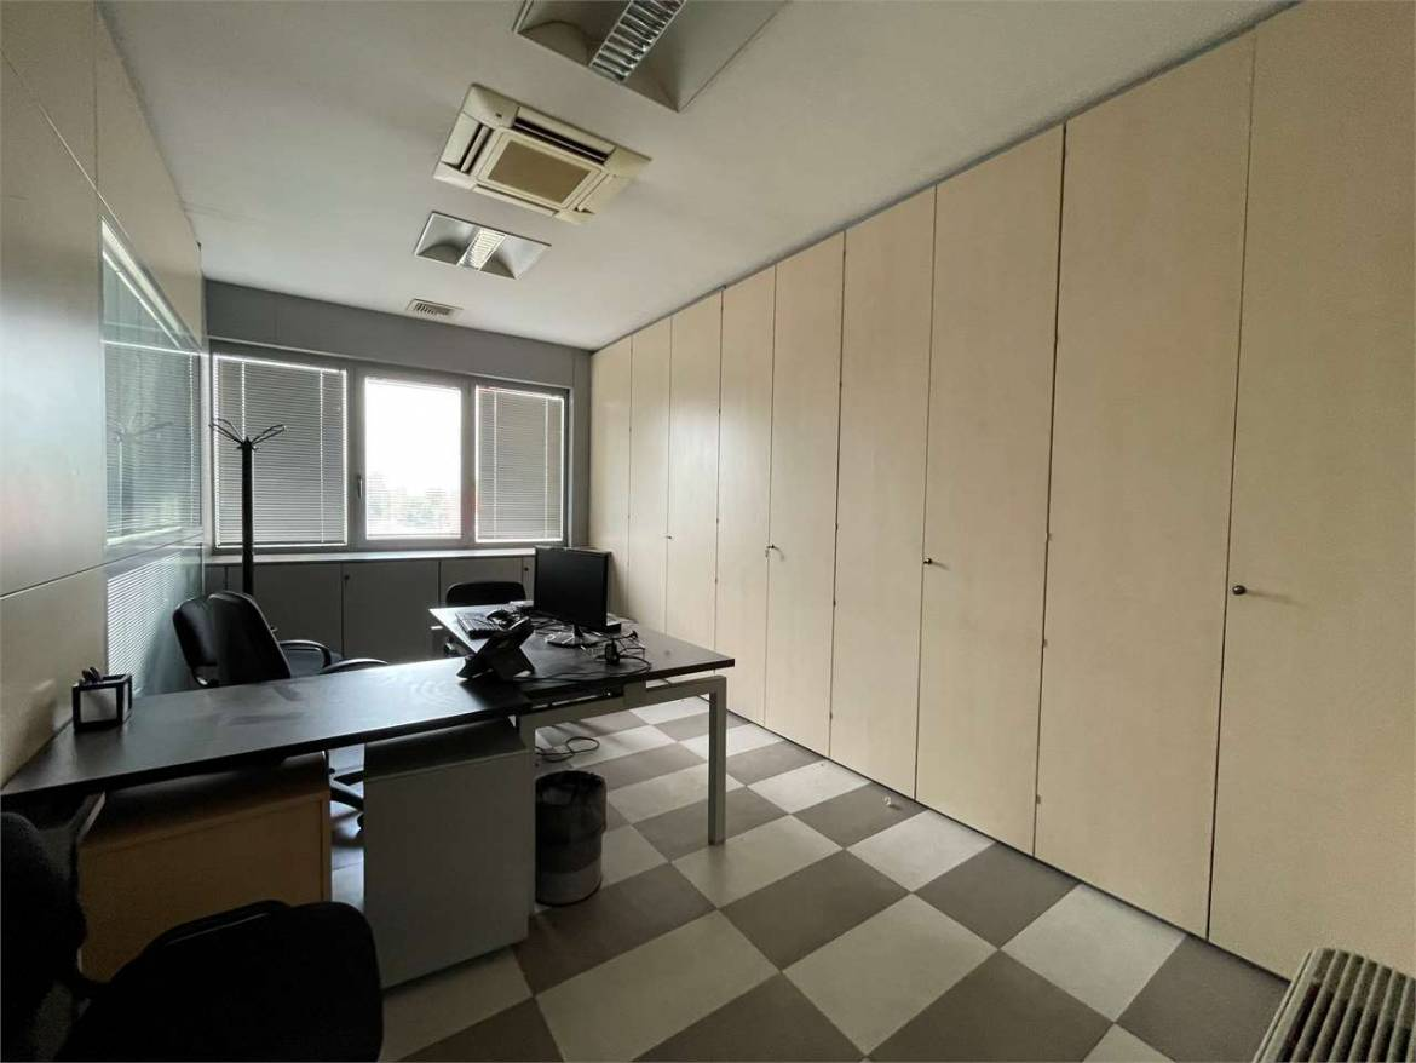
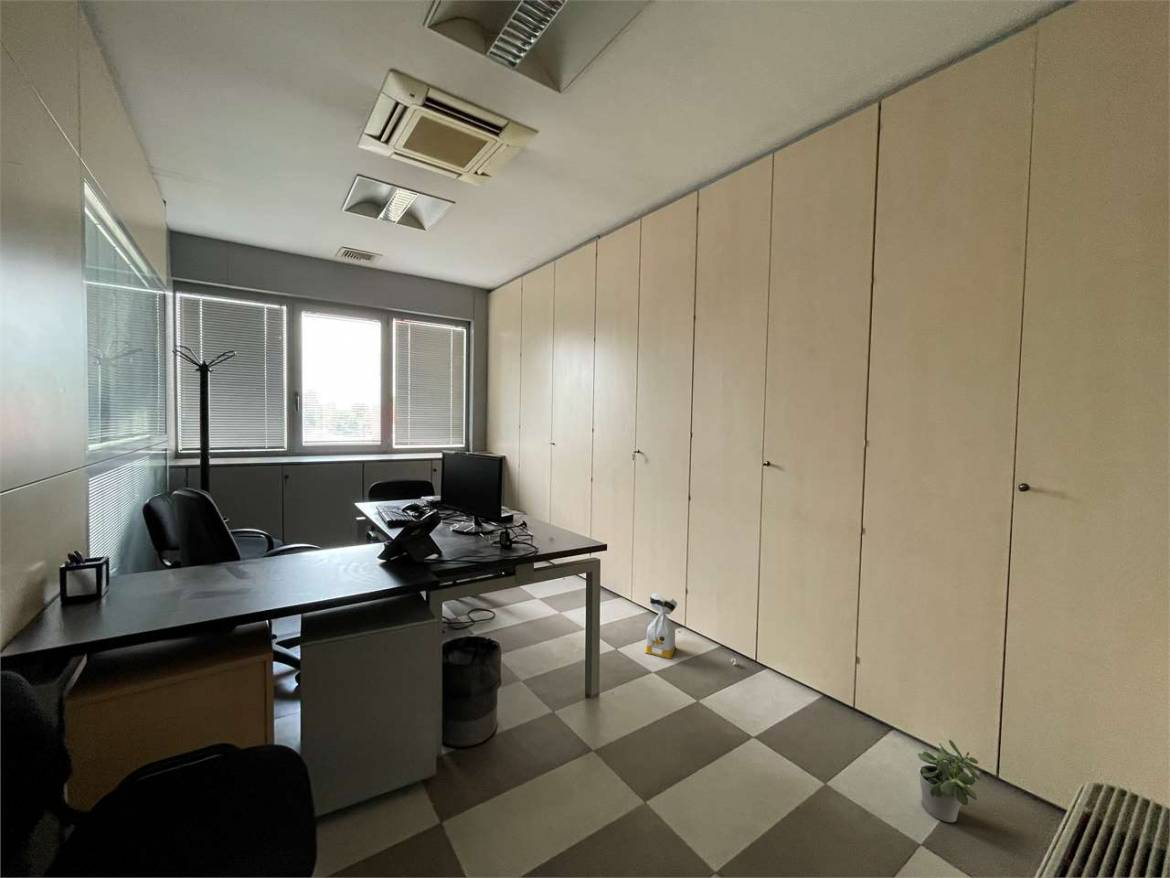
+ bag (661, 622)
+ potted plant (953, 785)
